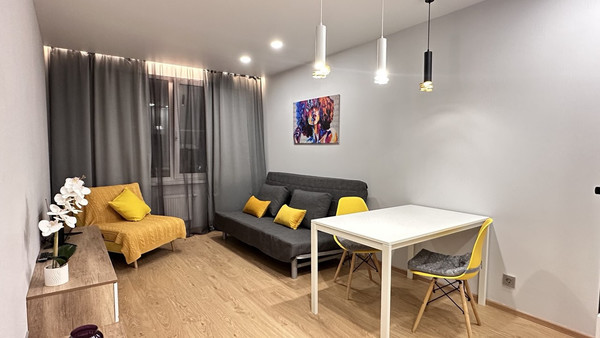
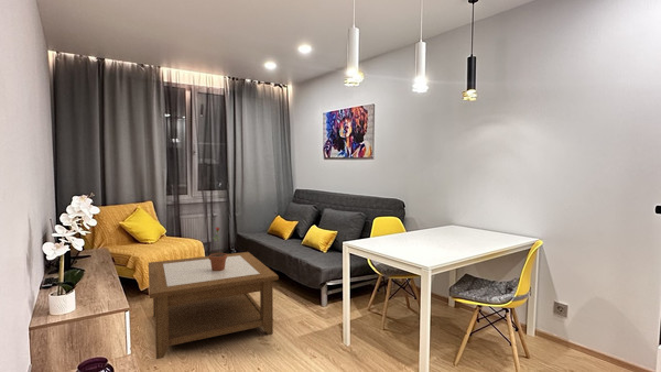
+ coffee table (209, 296)
+ potted flower (218, 248)
